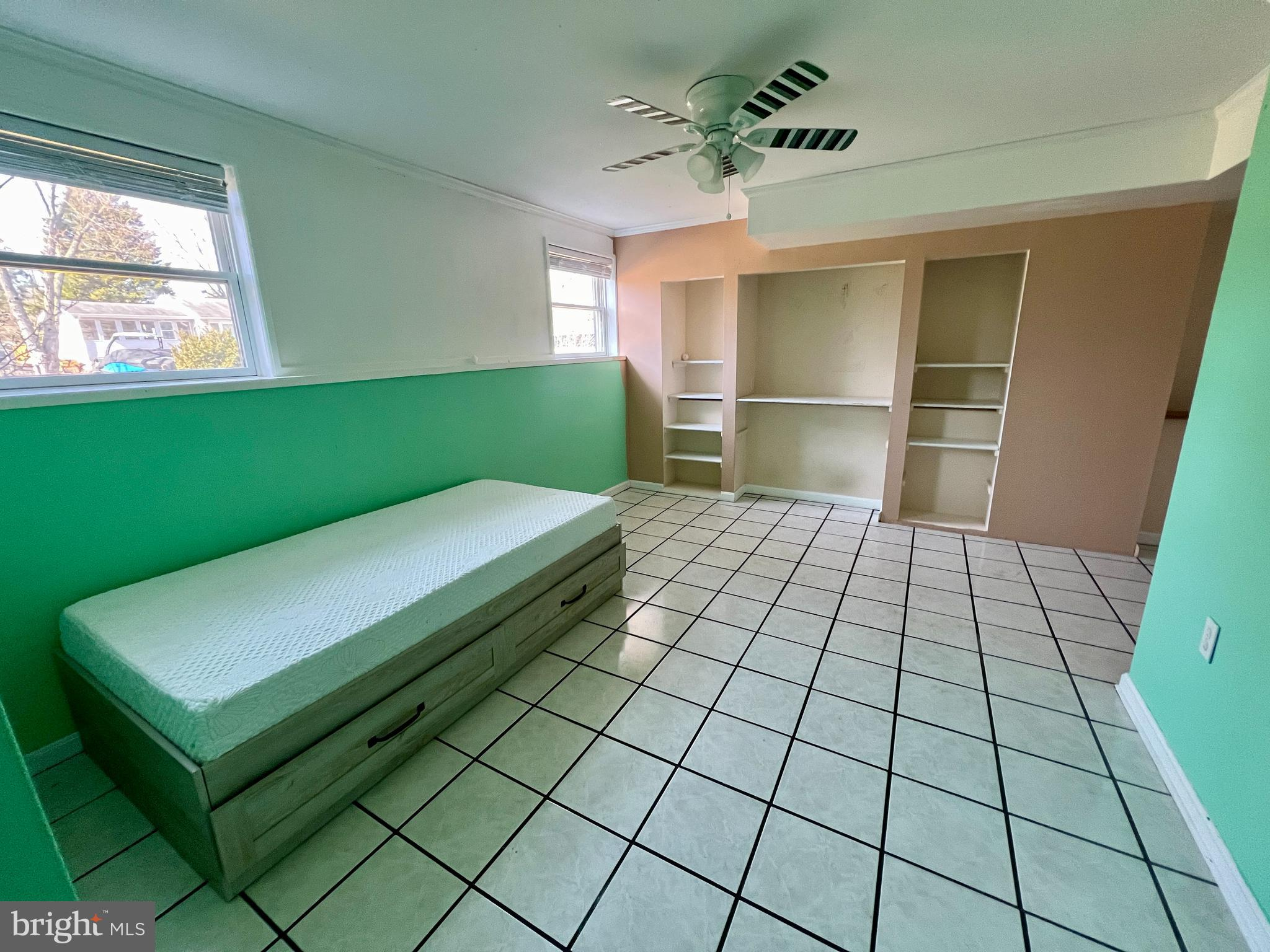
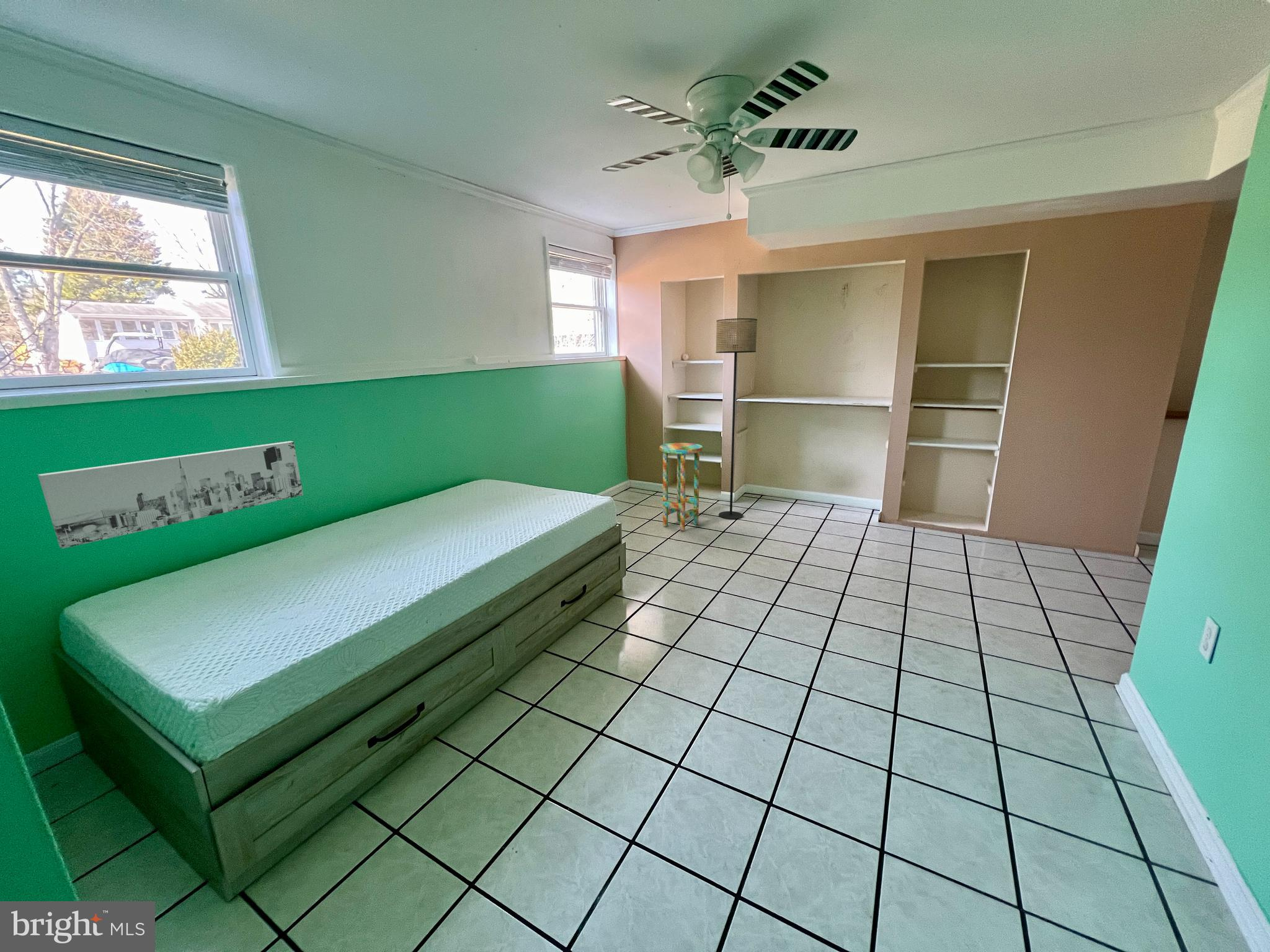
+ floor lamp (734, 422)
+ wall art (193, 487)
+ side table (680, 486)
